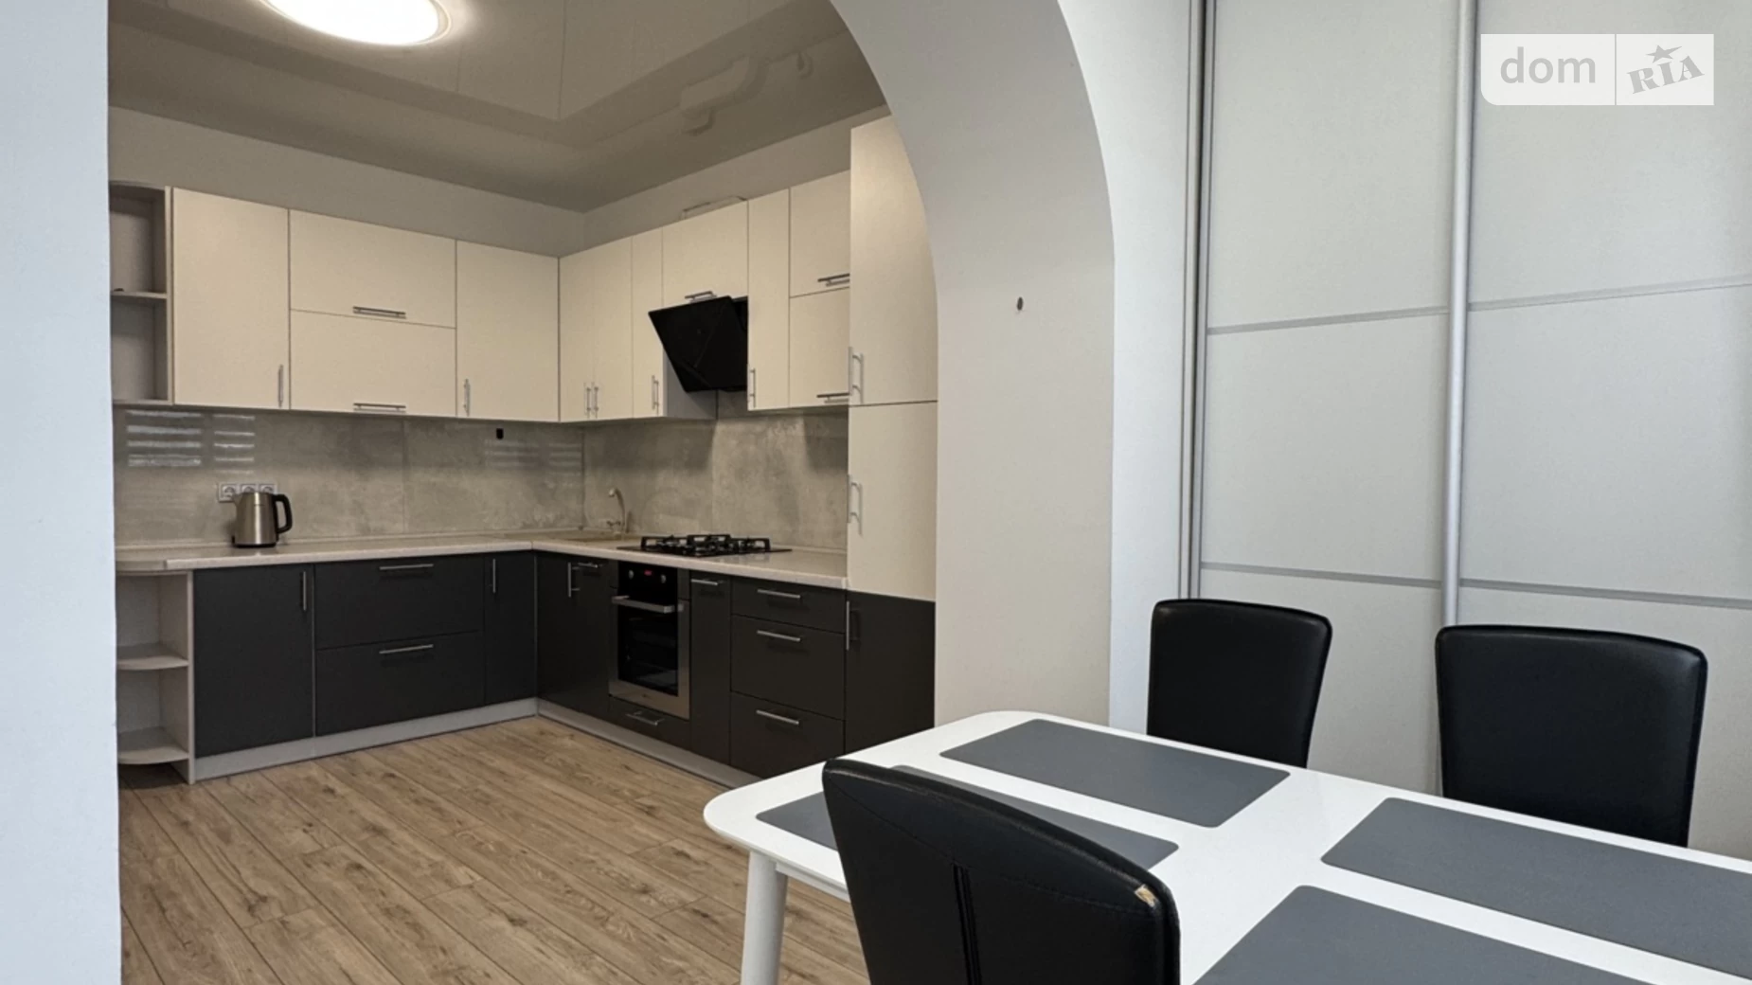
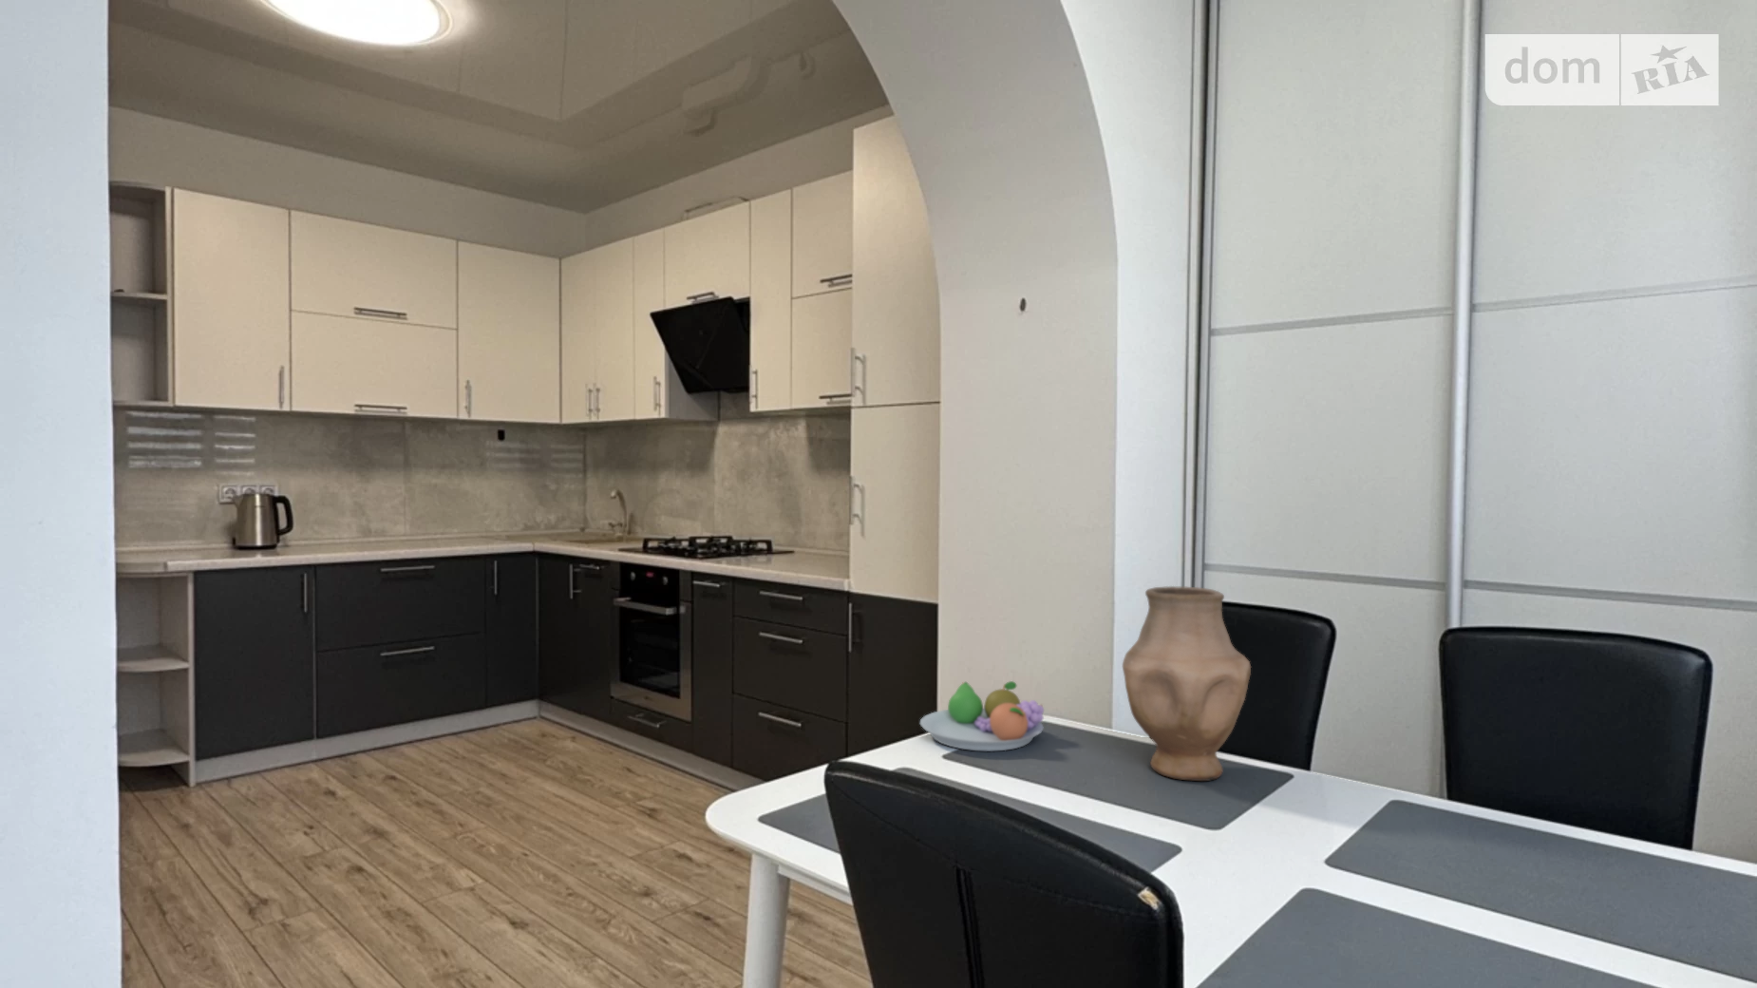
+ fruit bowl (981, 709)
+ vase (1184, 680)
